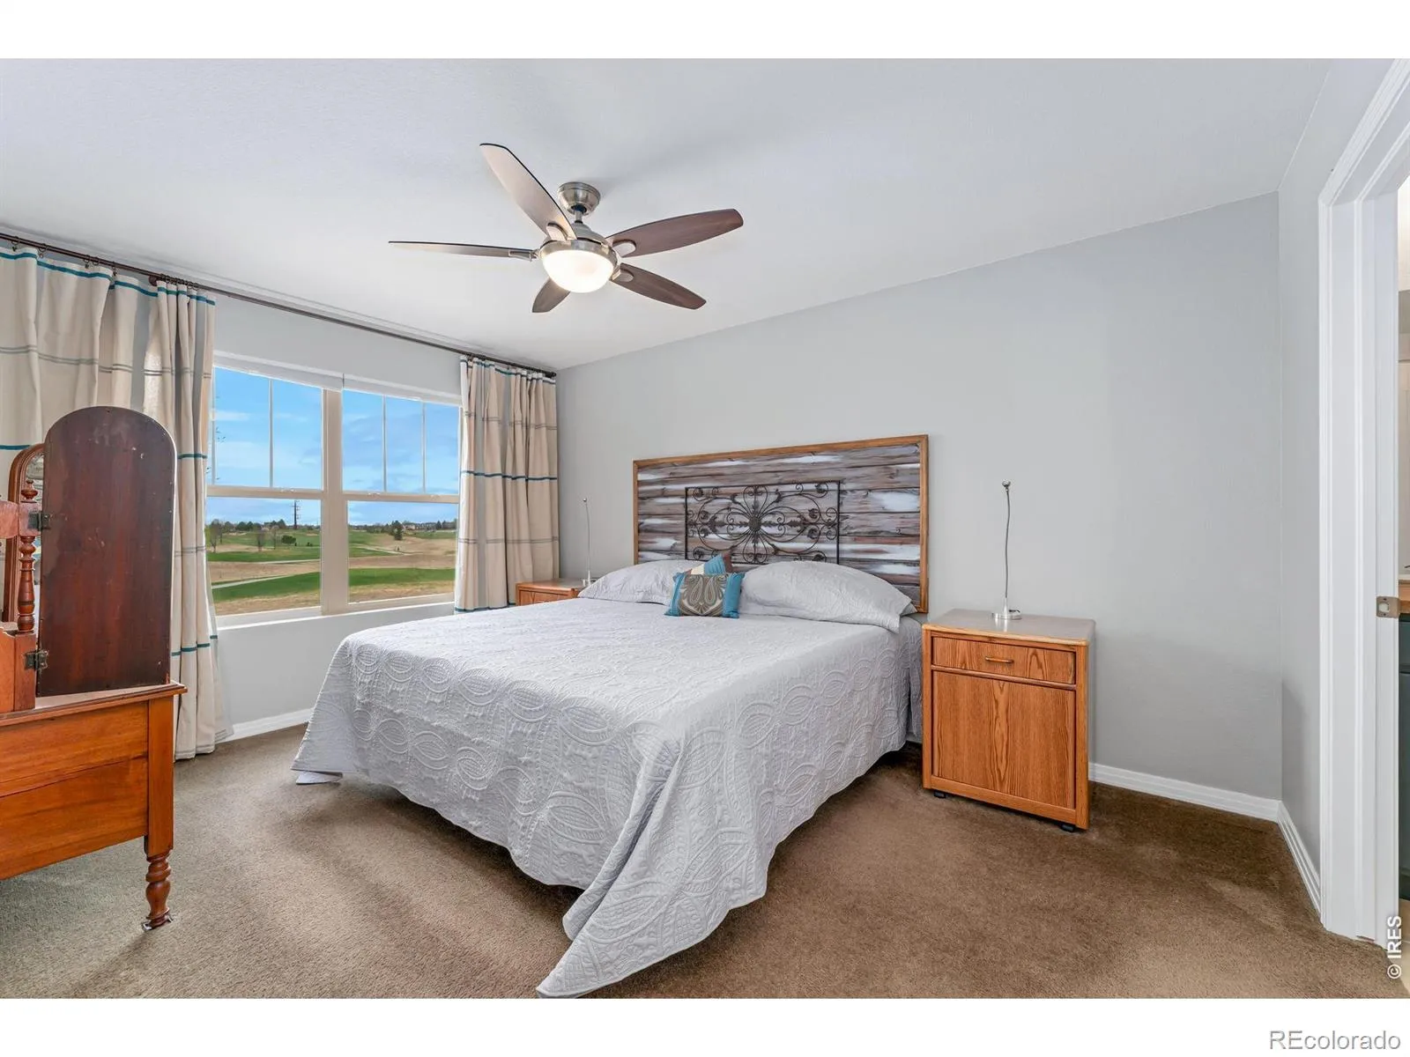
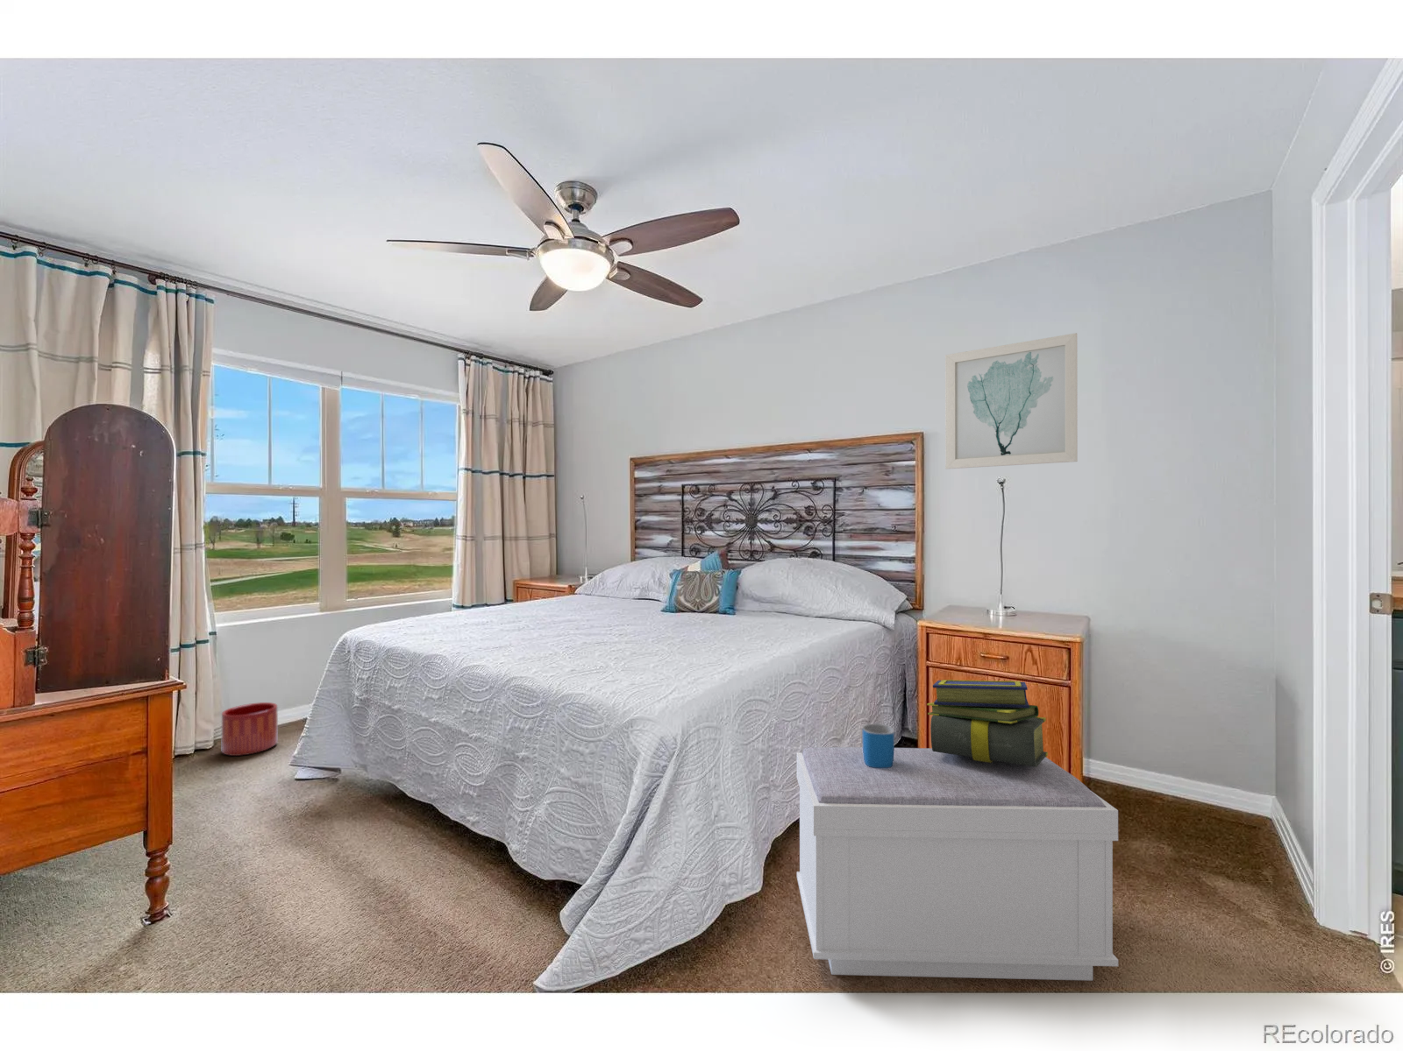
+ wall art (1006, 405)
+ planter (250, 729)
+ bench (938, 850)
+ stack of books (984, 724)
+ mug (877, 743)
